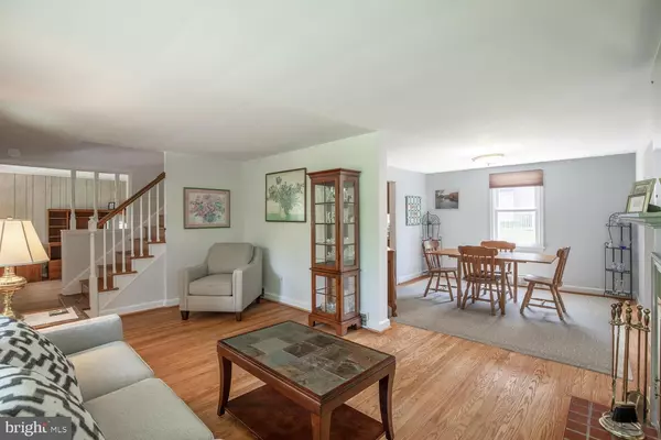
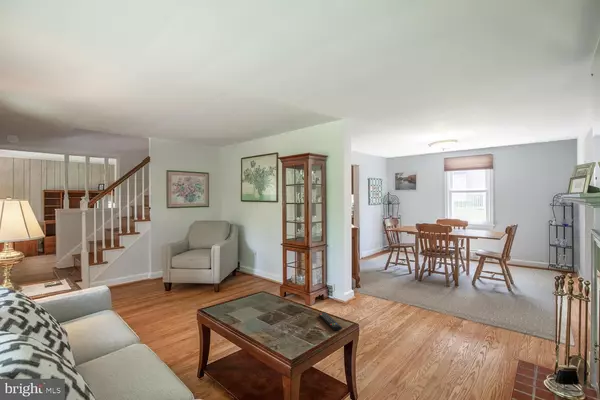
+ remote control (329, 321)
